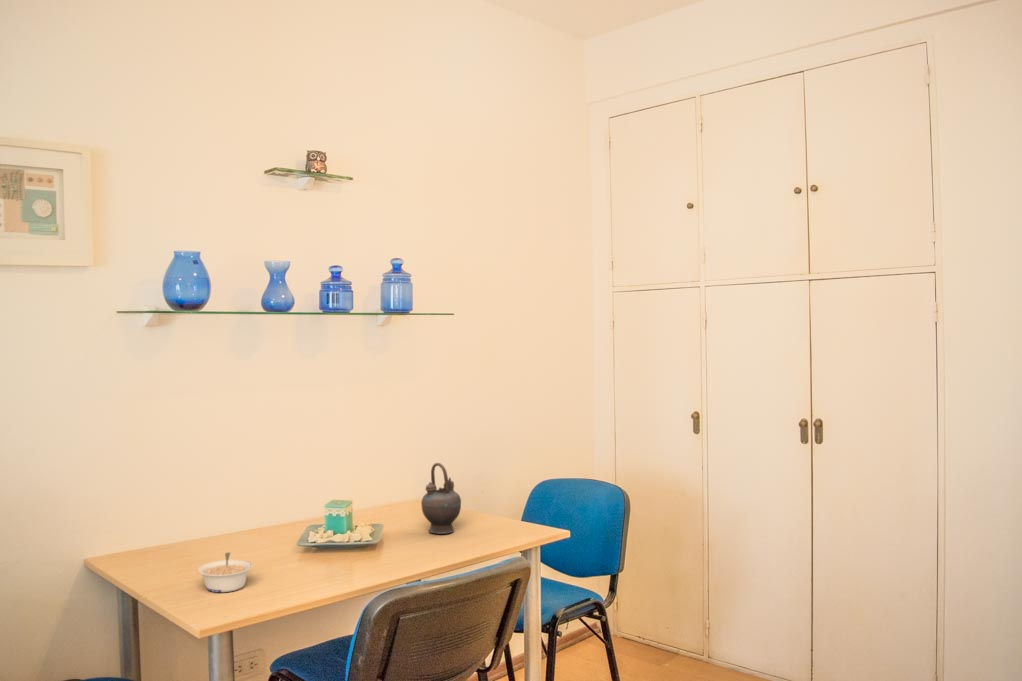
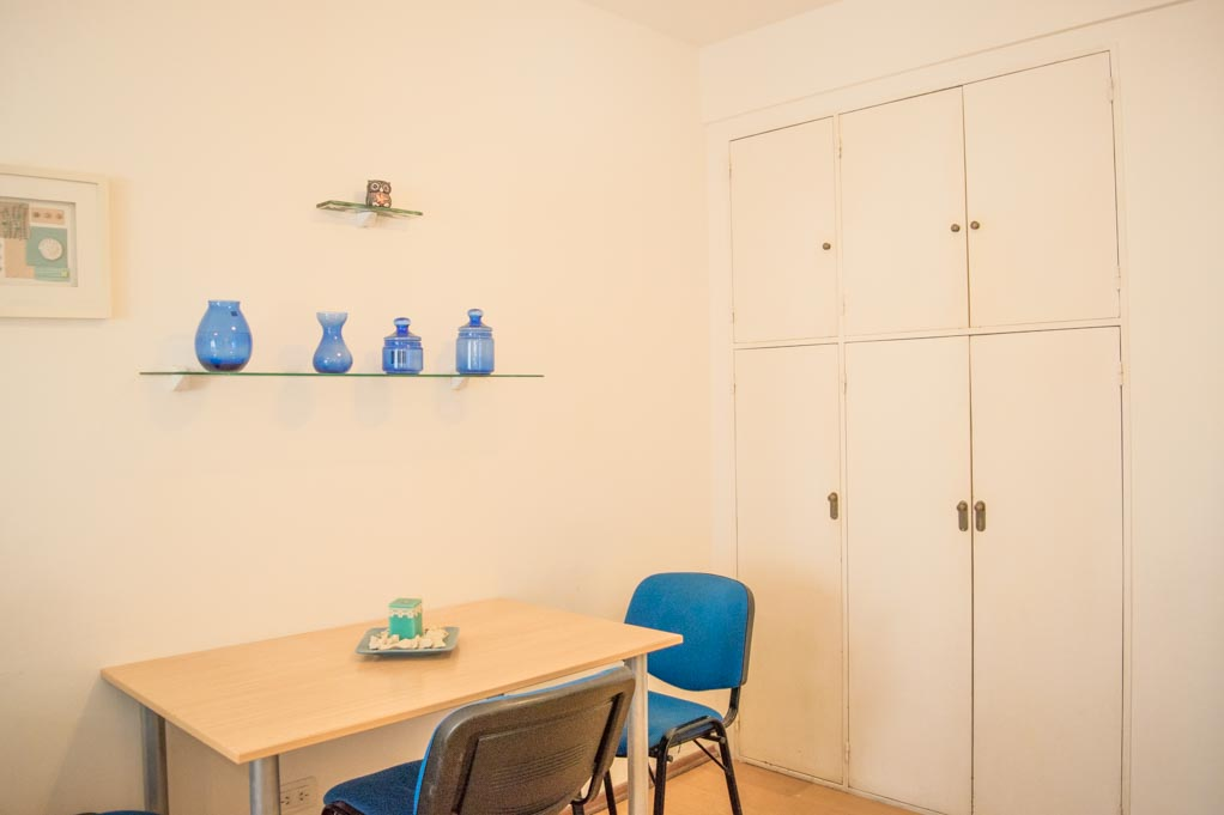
- legume (224, 574)
- teapot (438, 496)
